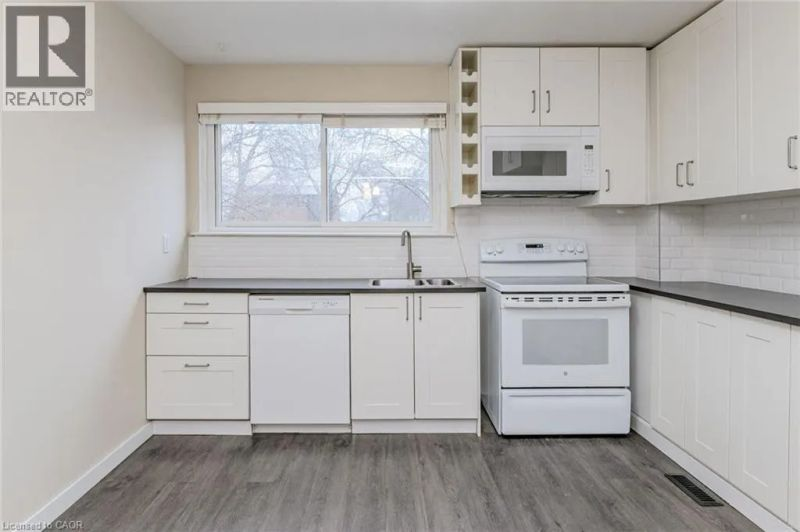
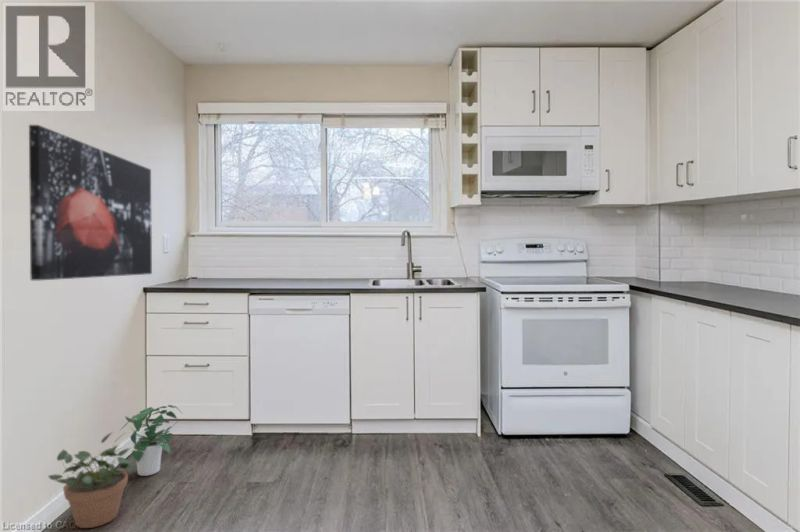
+ potted plant (153, 438)
+ wall art (102, 214)
+ potted plant (98, 478)
